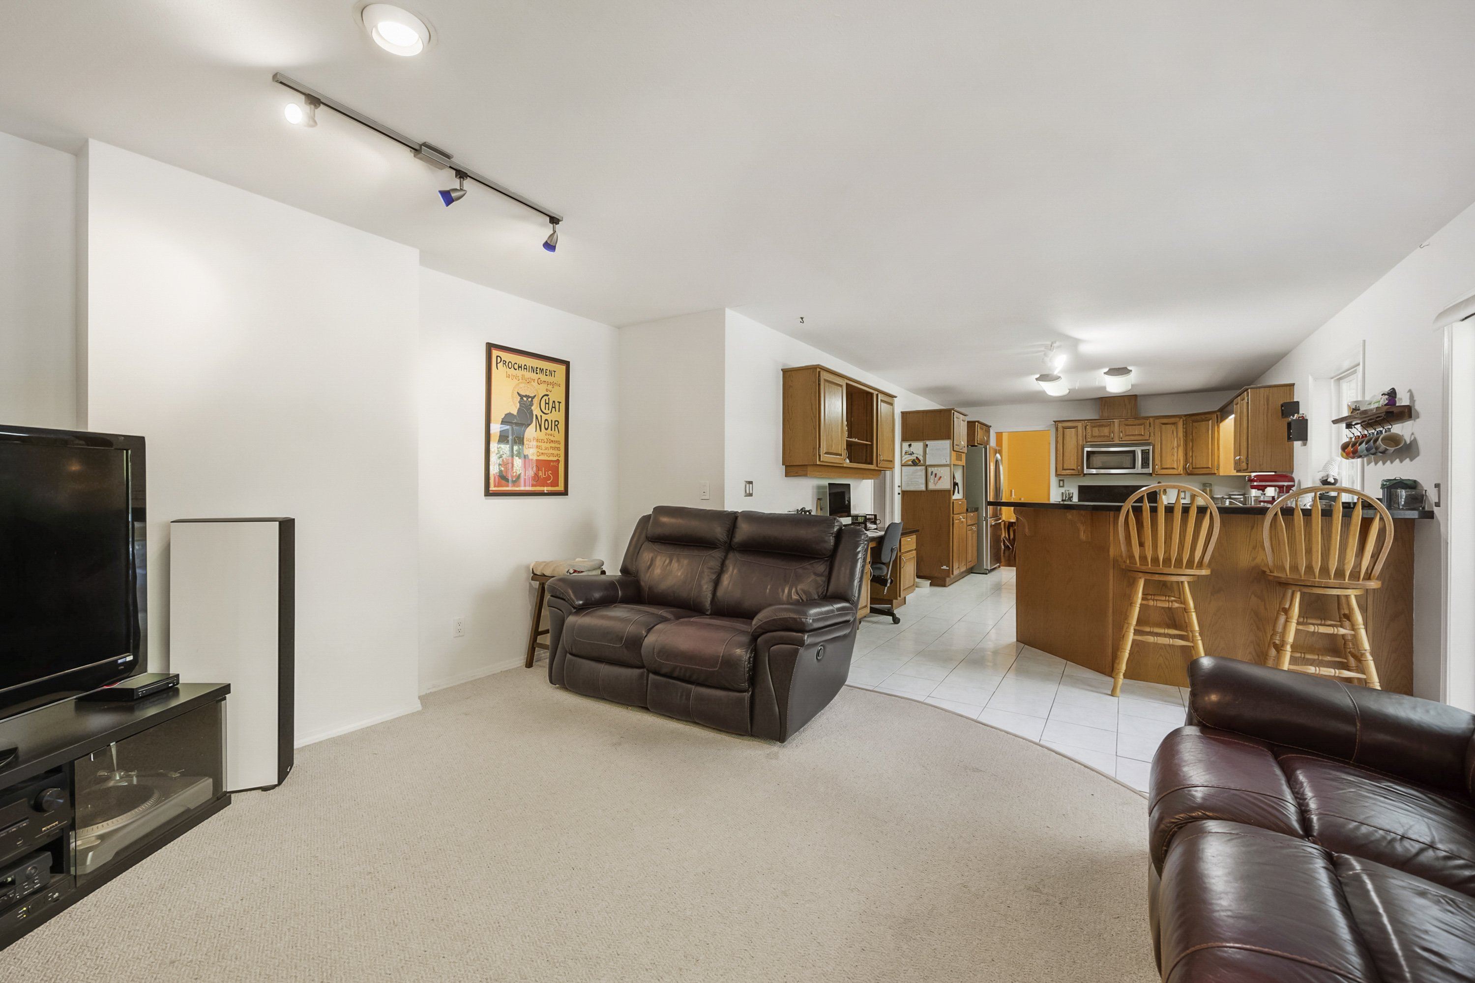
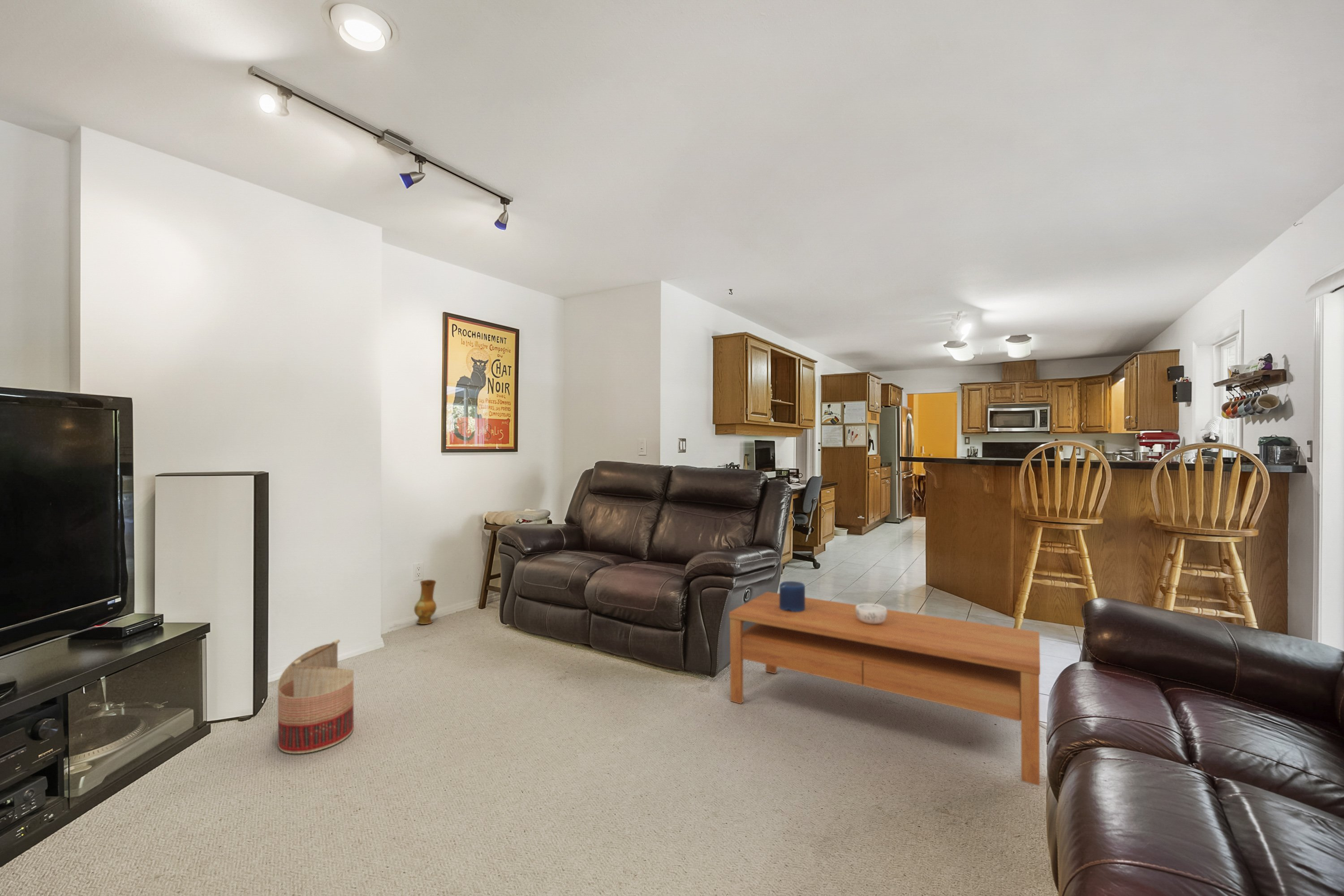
+ coffee table (875, 669)
+ candle (792, 596)
+ ceramic jug (424, 601)
+ decorative bowl (869, 613)
+ basket (317, 694)
